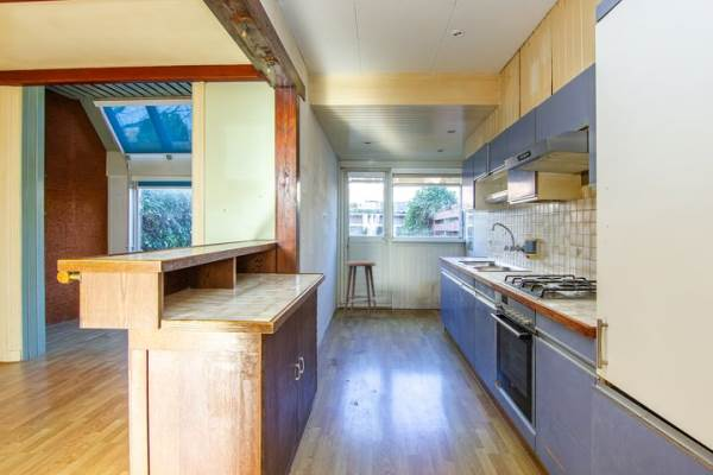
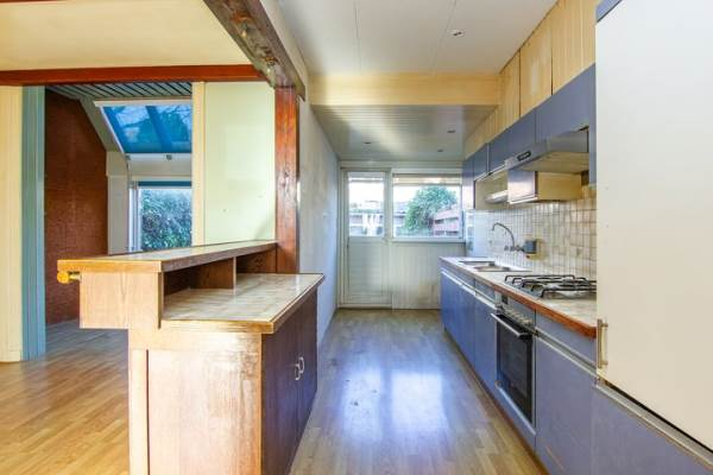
- stool (354, 287)
